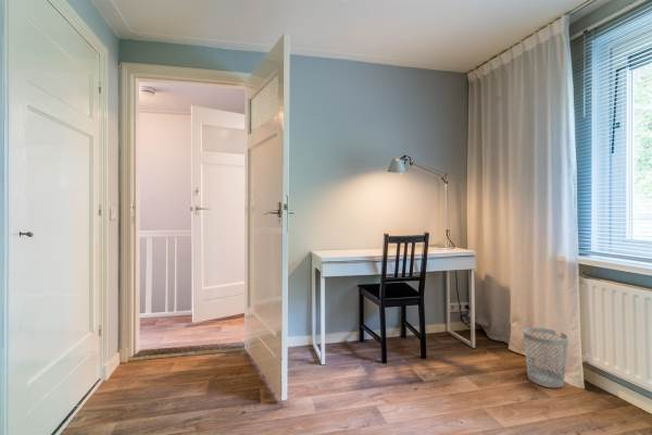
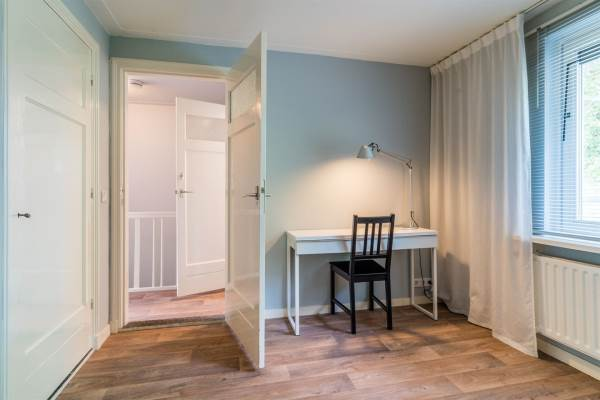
- wastebasket (544, 357)
